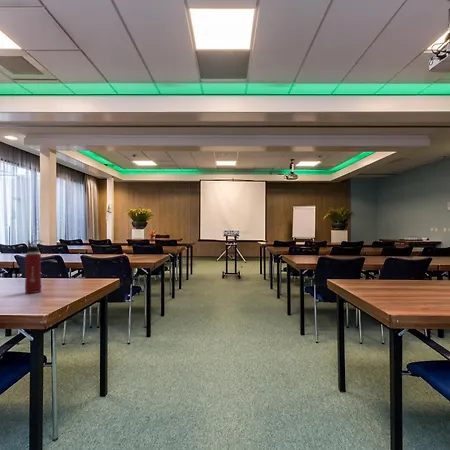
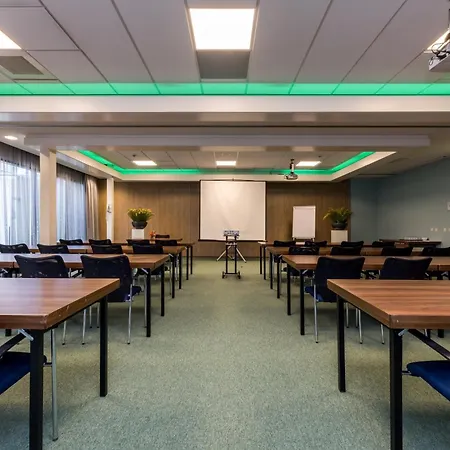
- water bottle (33, 266)
